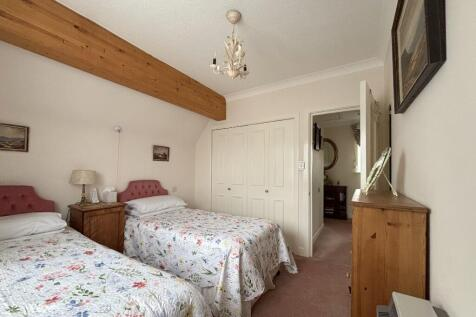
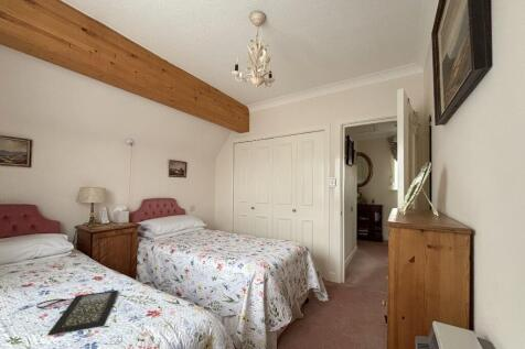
+ clutch bag (87, 306)
